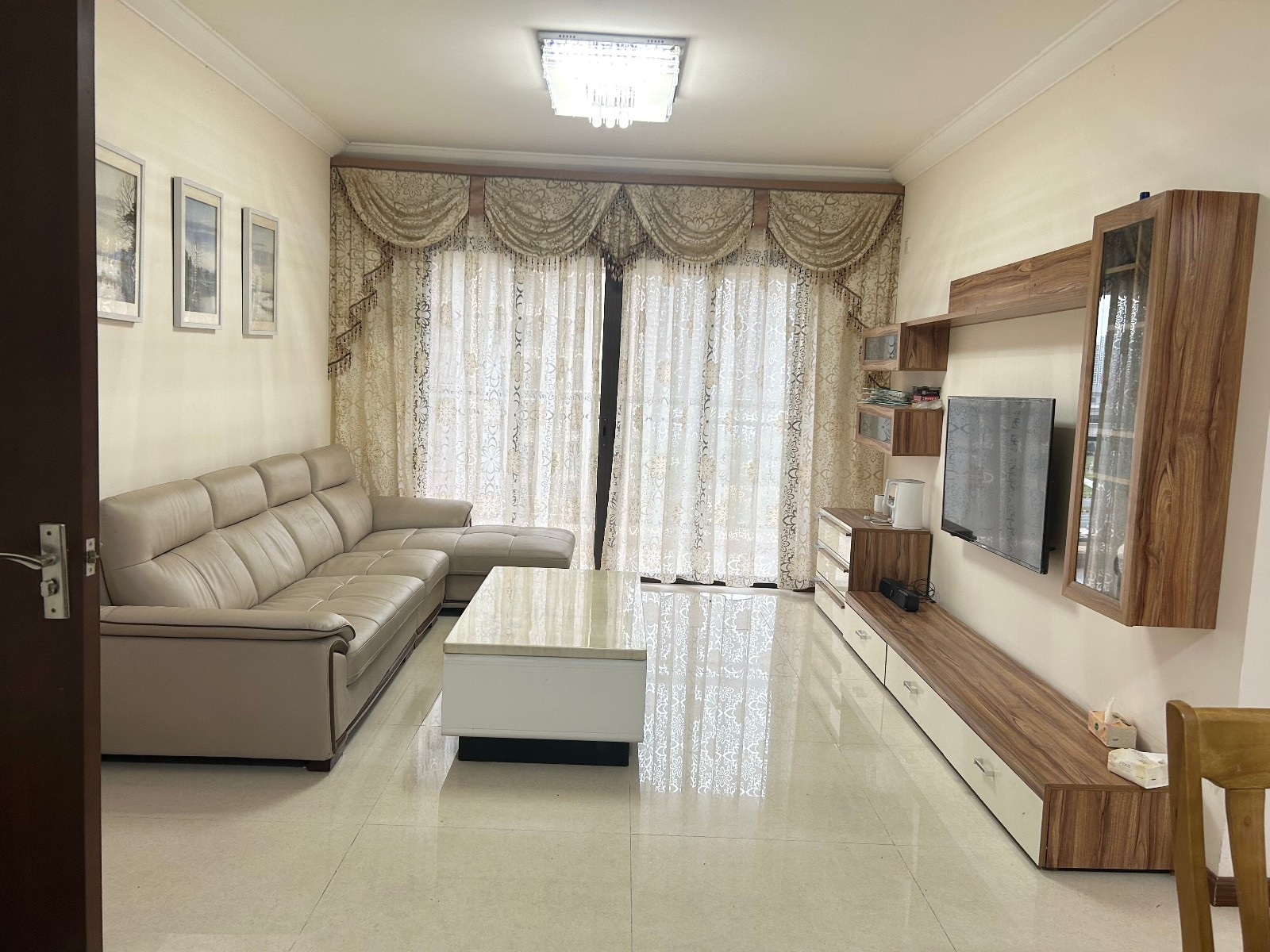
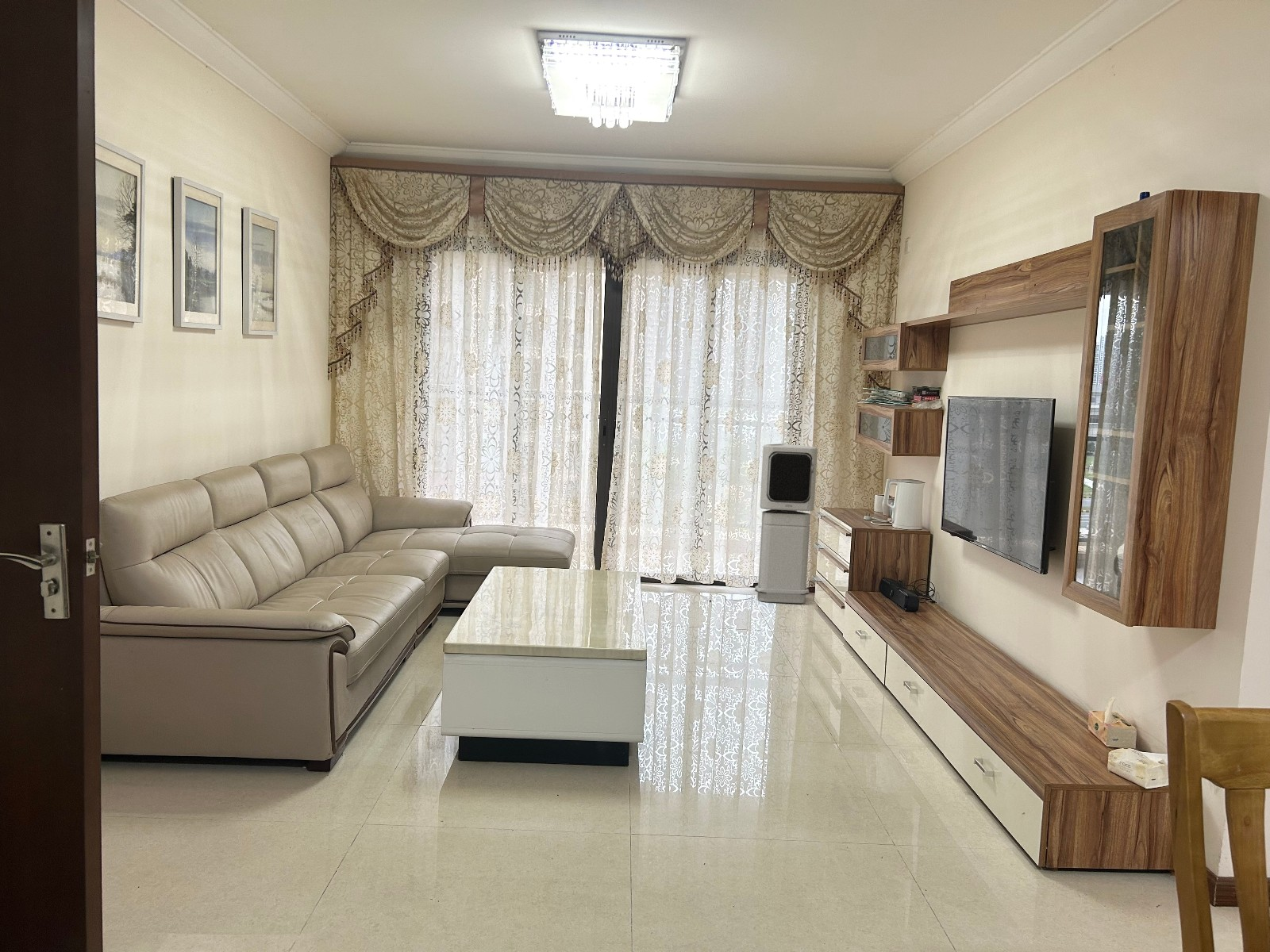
+ air purifier (783, 521)
